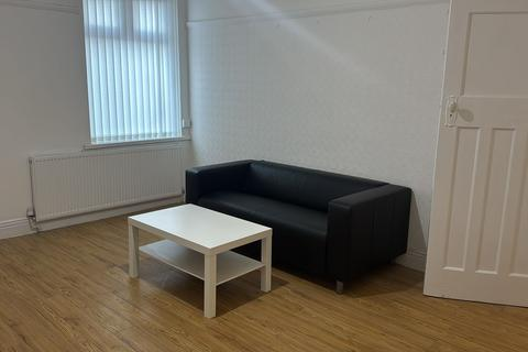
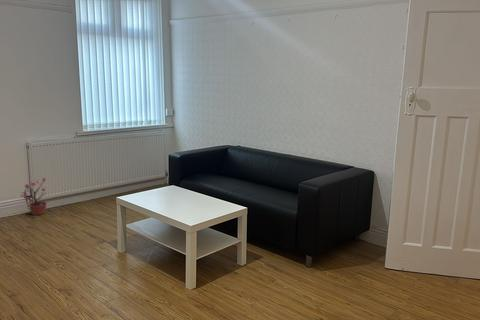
+ potted plant (39, 197)
